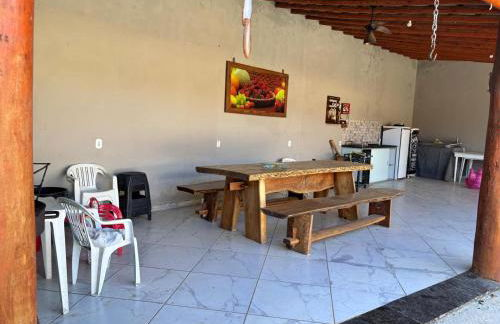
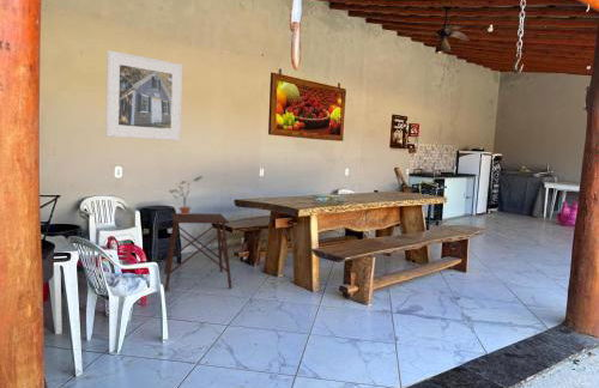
+ side table (196, 248)
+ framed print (146, 98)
+ potted plant (186, 196)
